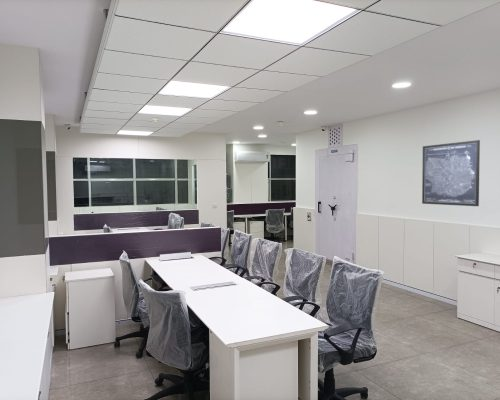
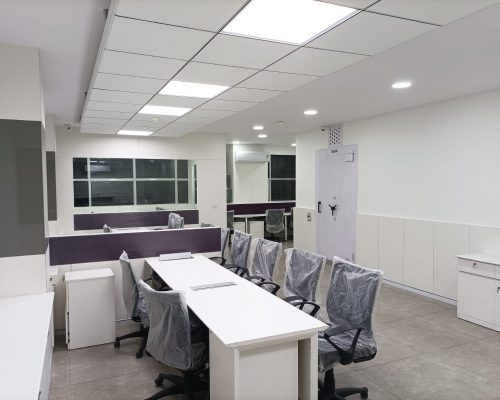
- wall art (448, 174)
